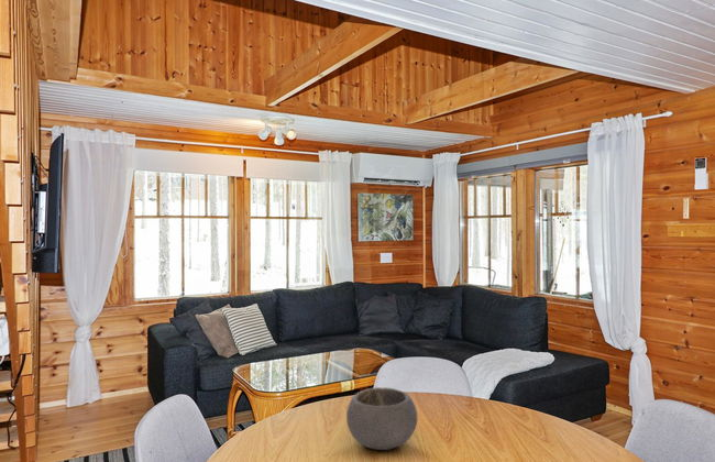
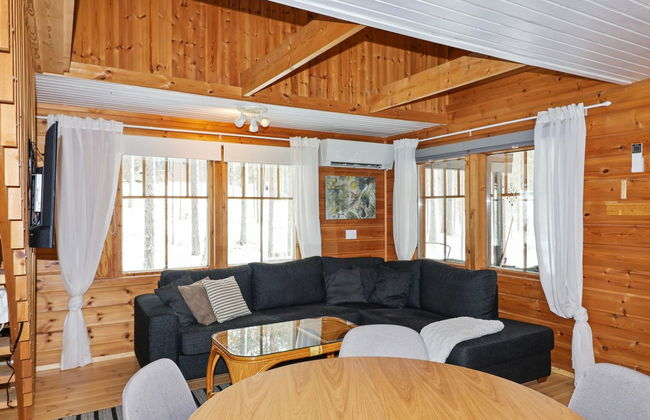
- bowl (382, 419)
